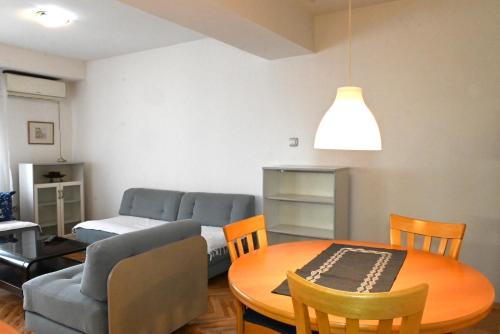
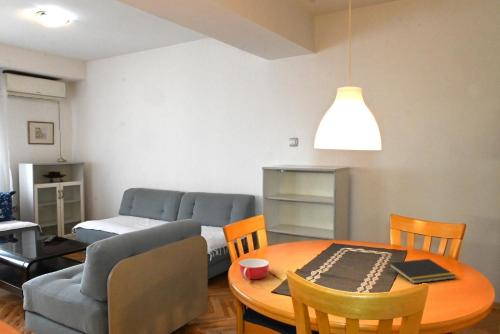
+ notepad (421, 270)
+ bowl (252, 270)
